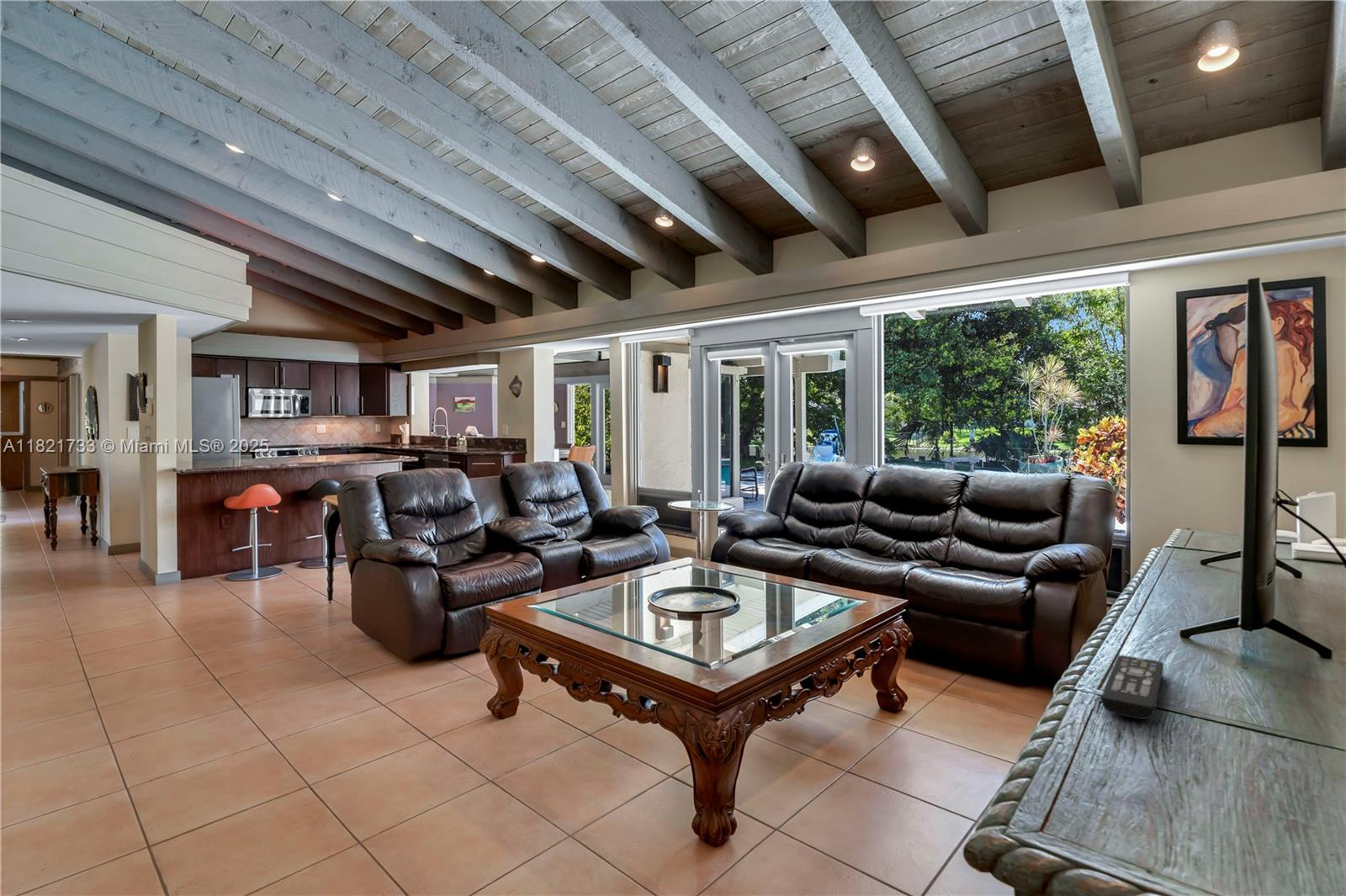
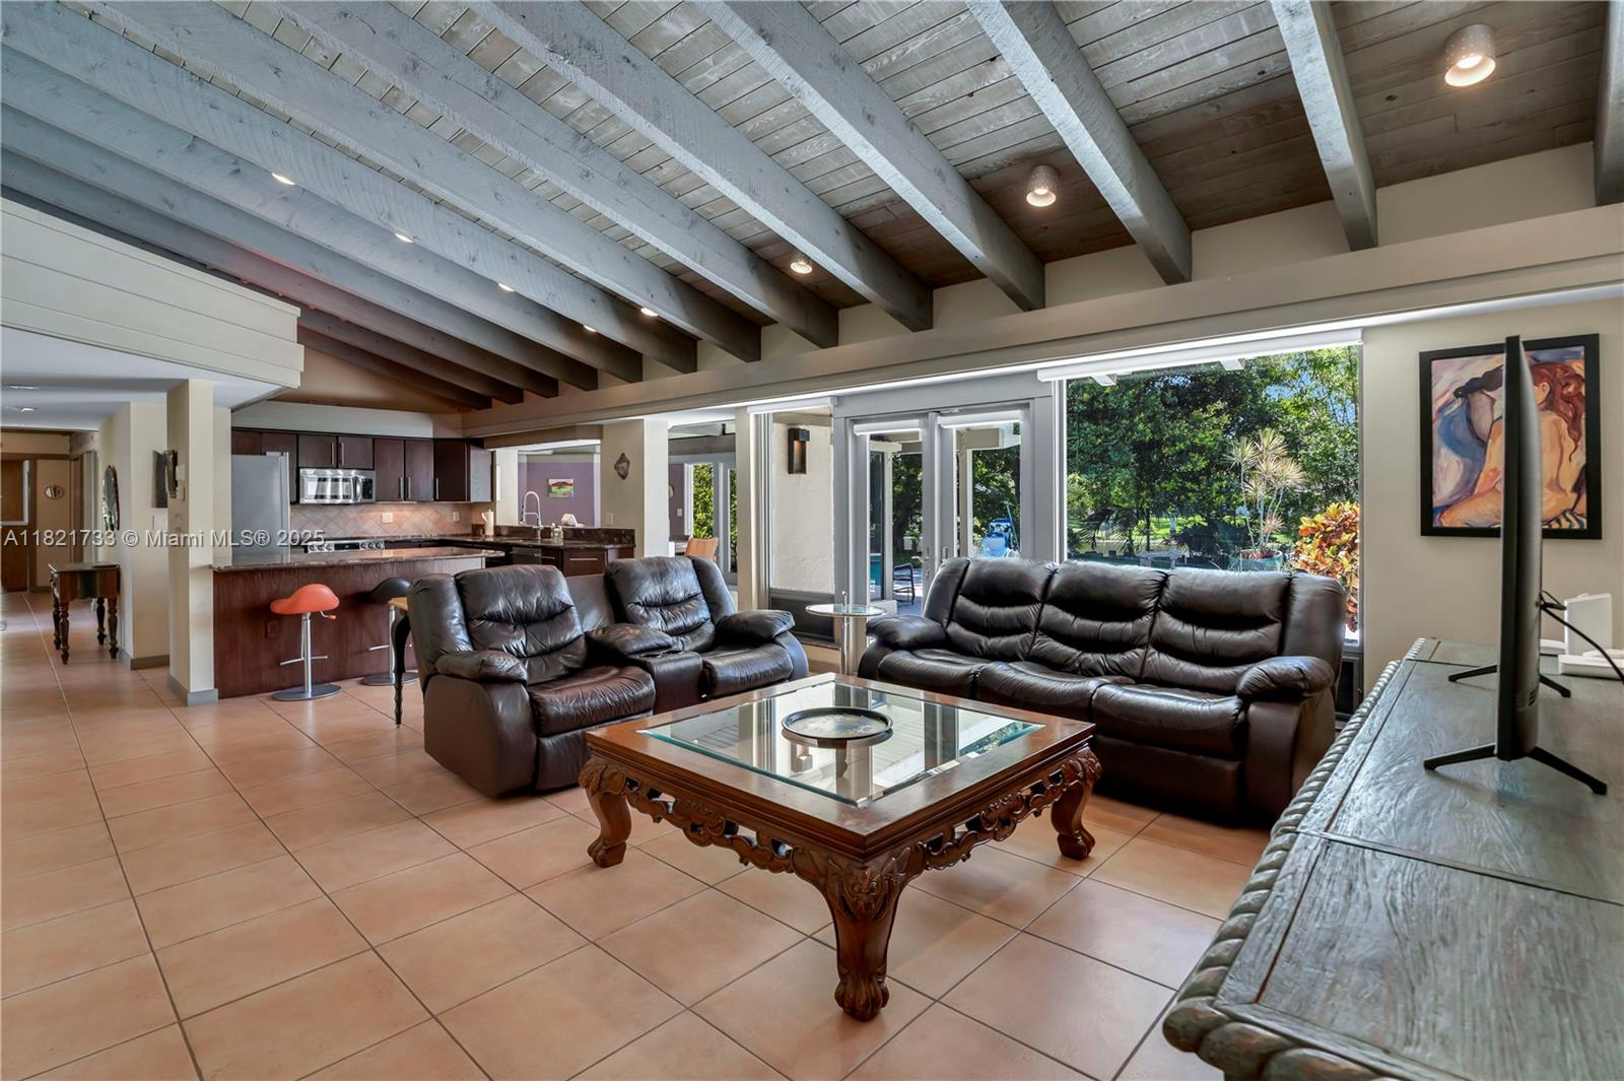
- remote control (1134, 684)
